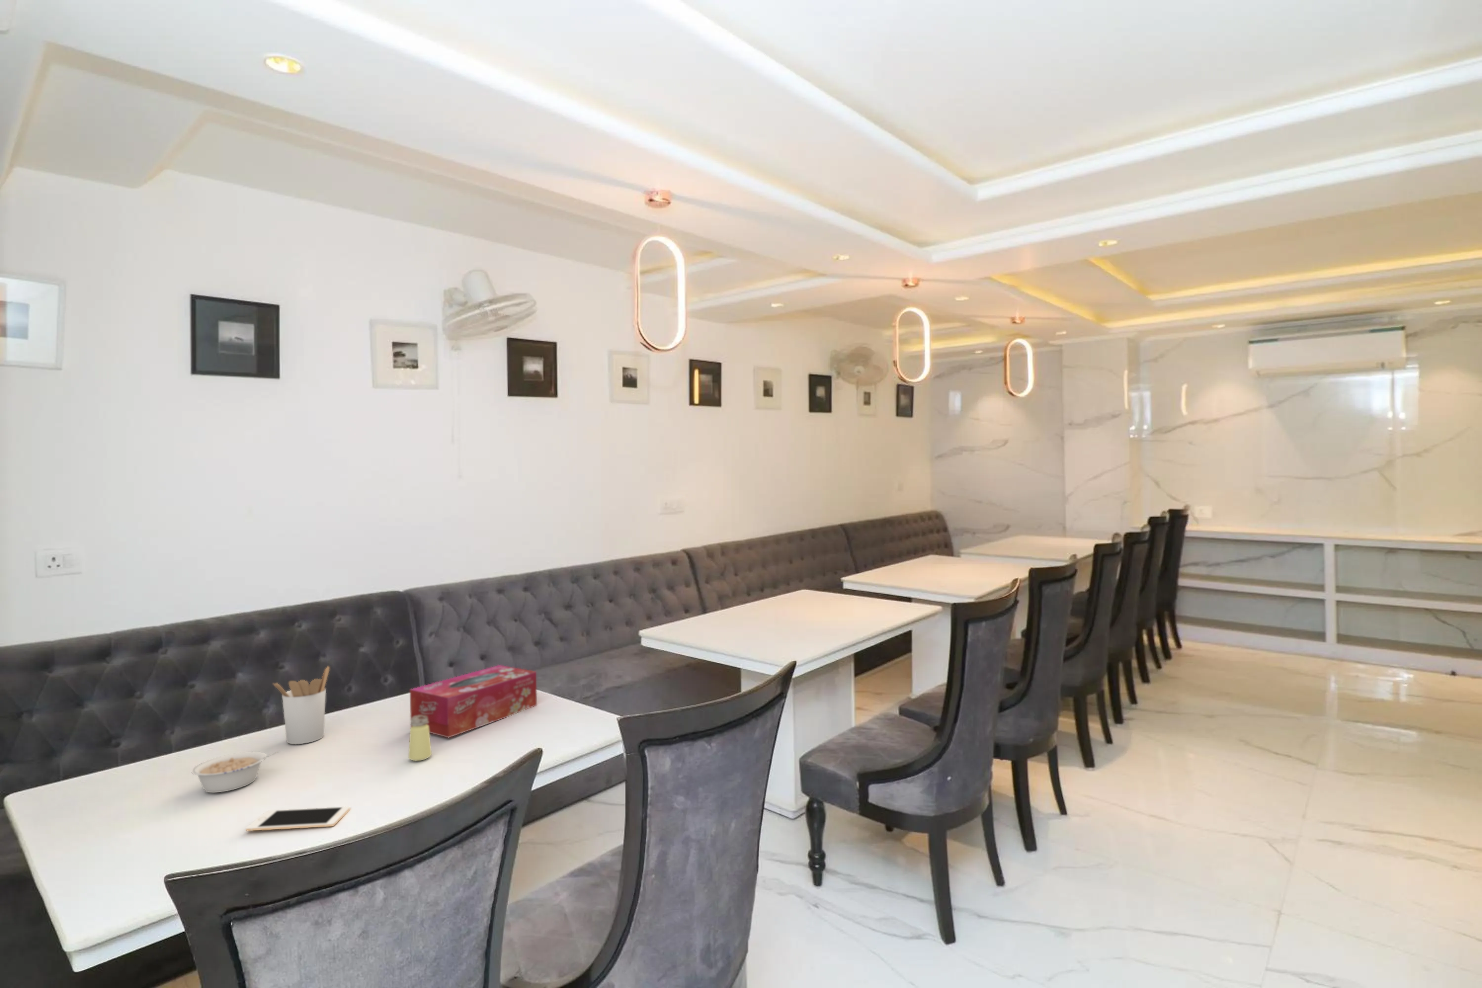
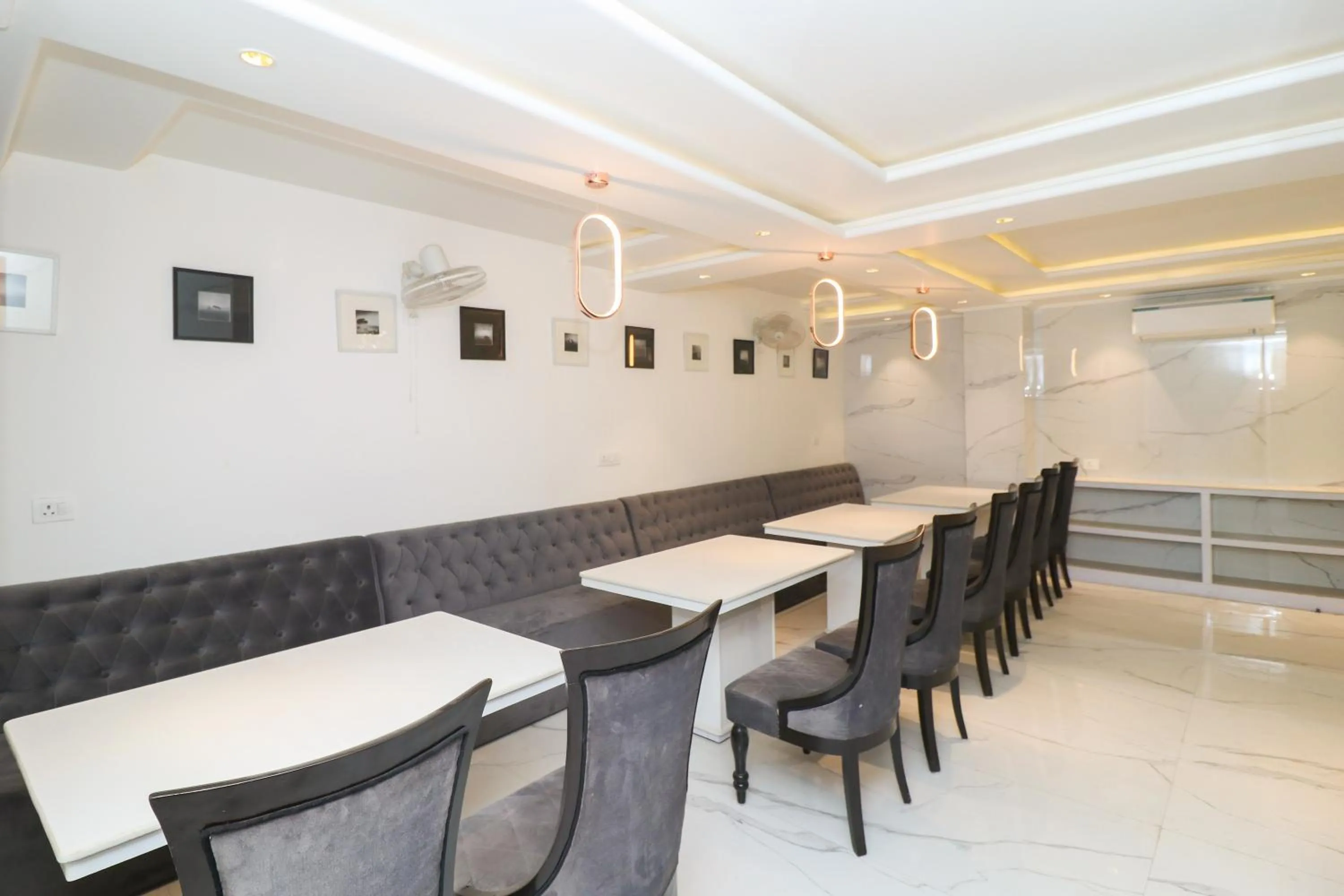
- legume (233, 770)
- utensil holder (304, 706)
- cell phone (299, 818)
- tissue box (475, 698)
- saltshaker (419, 737)
